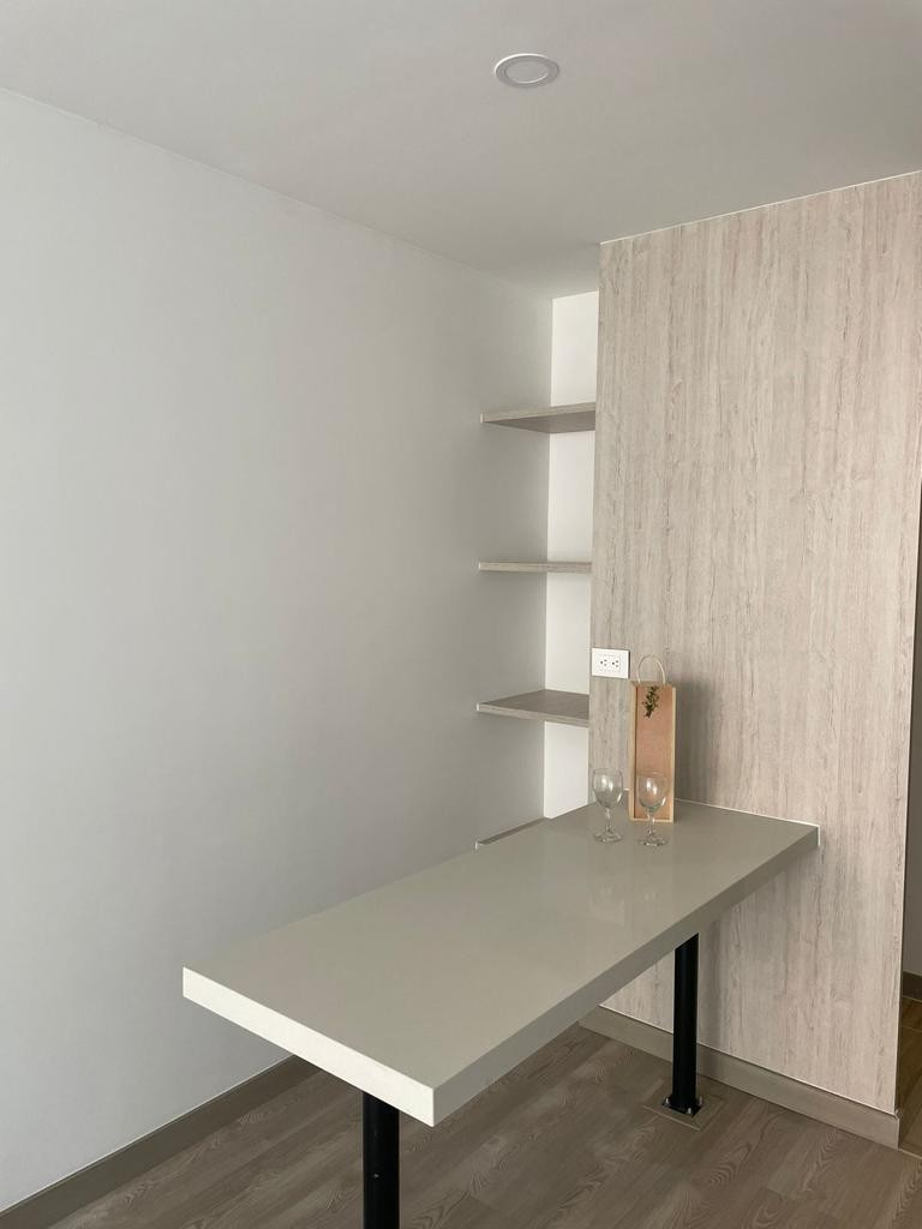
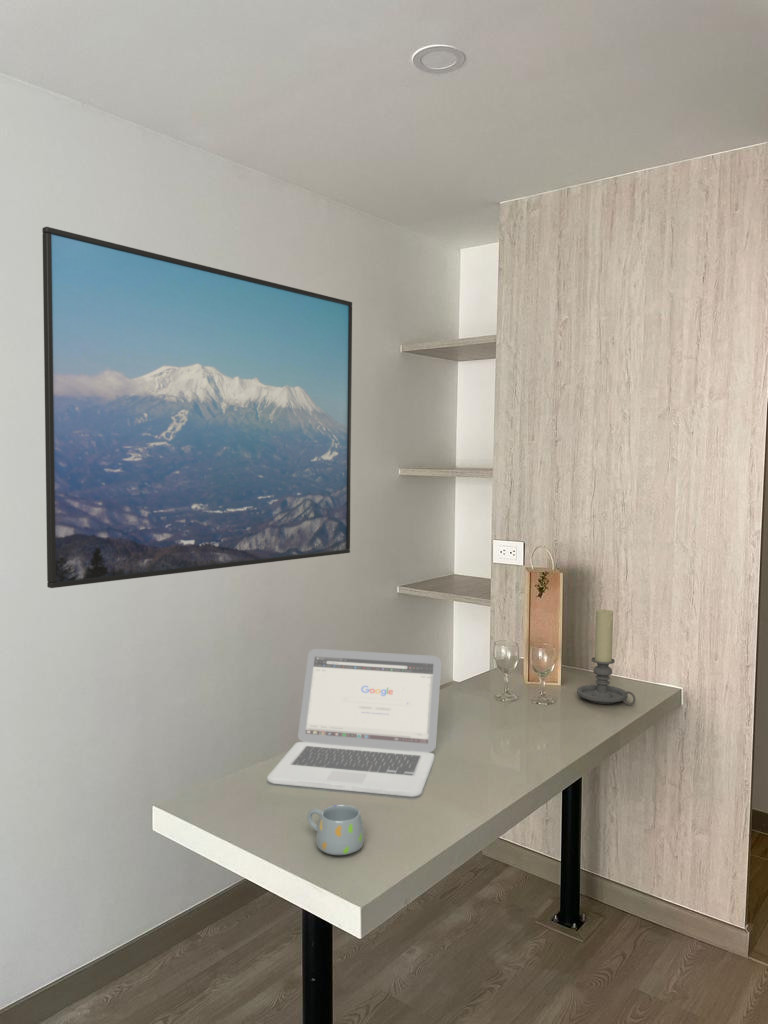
+ candle holder (607, 655)
+ laptop (358, 716)
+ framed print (225, 420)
+ mug (333, 828)
